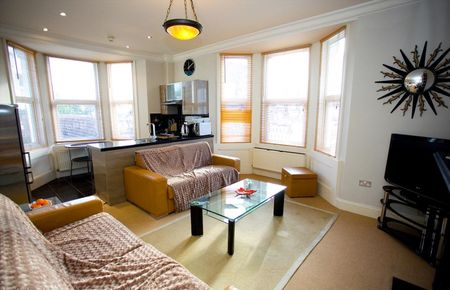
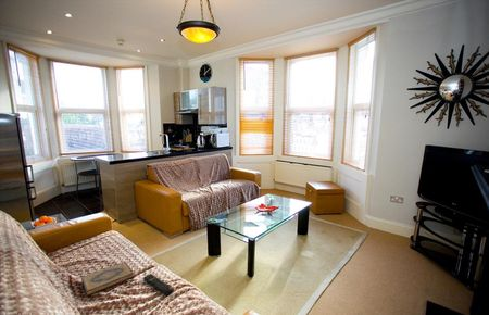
+ hardback book (108, 277)
+ remote control (158, 284)
